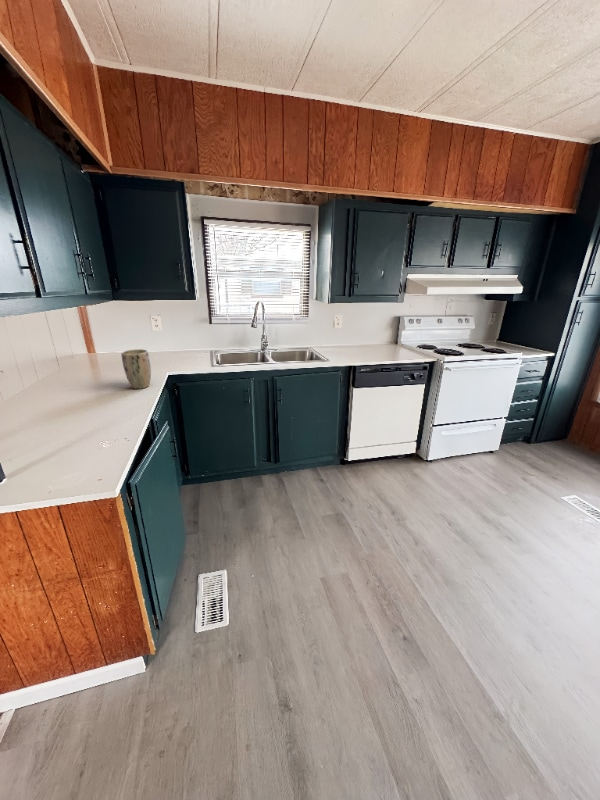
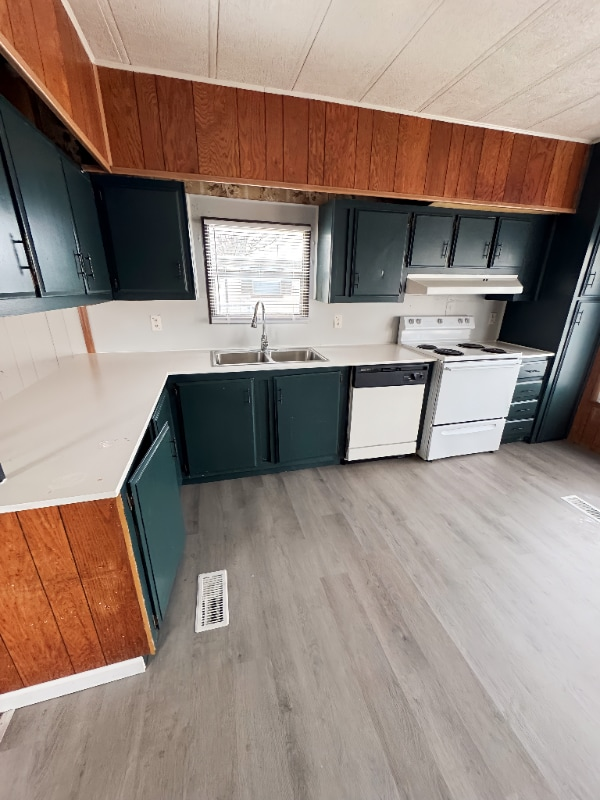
- plant pot (137, 369)
